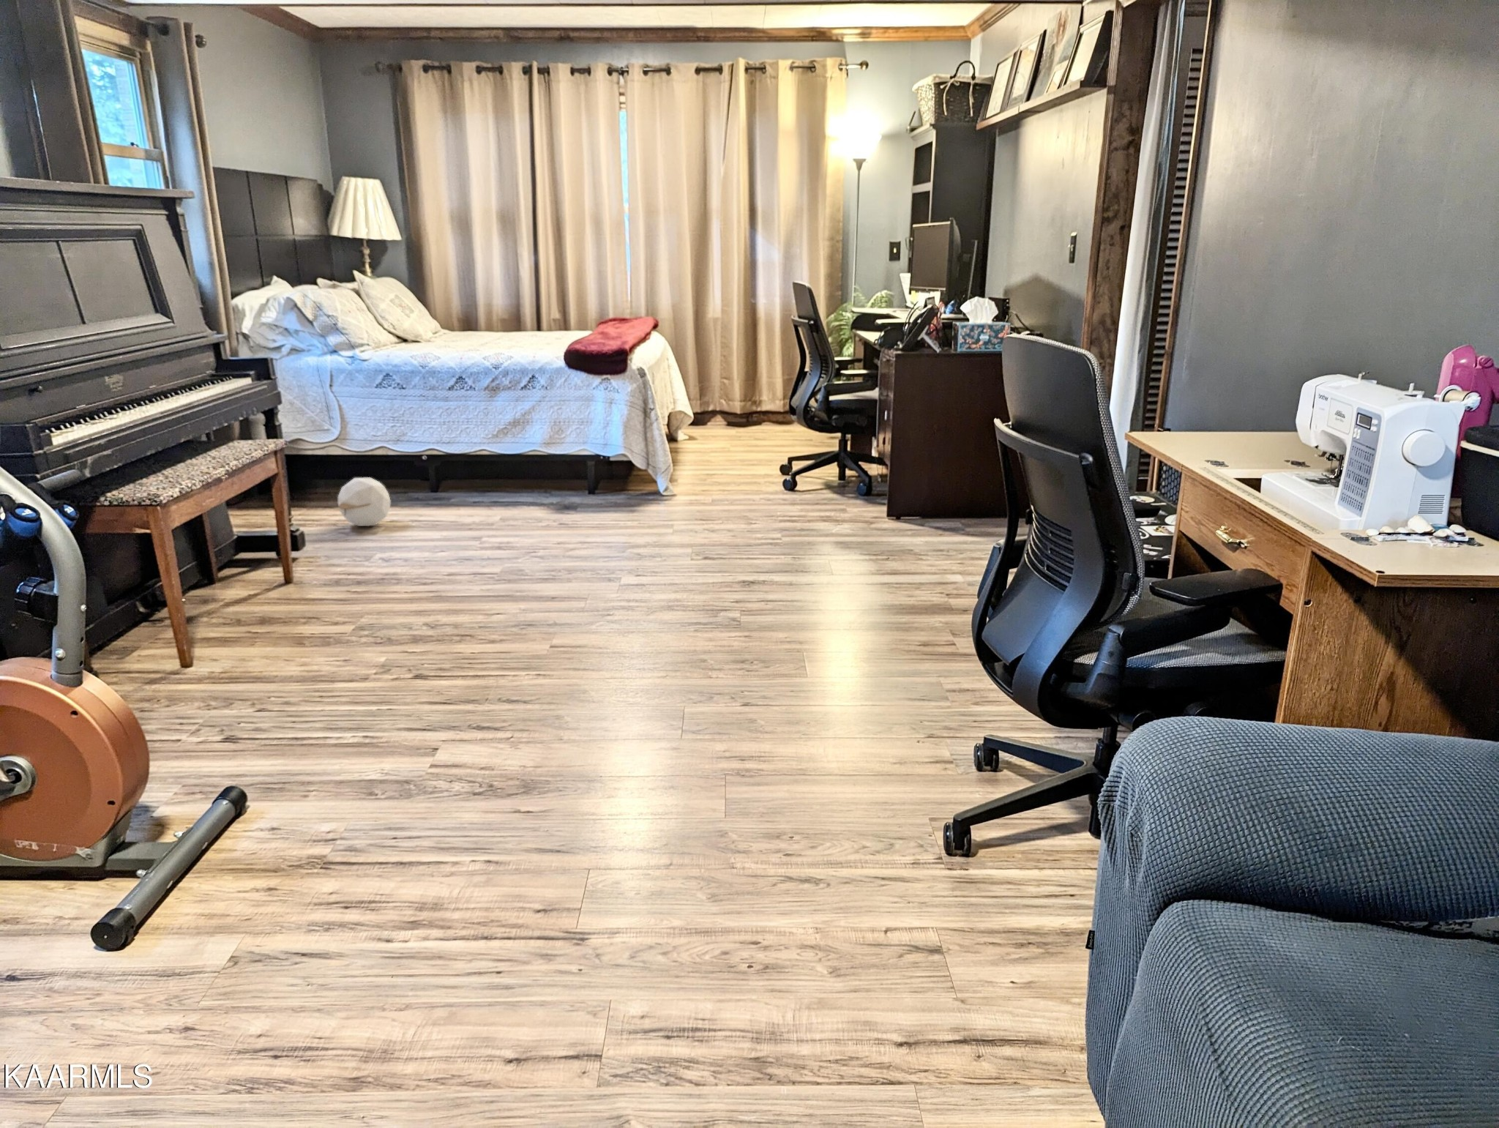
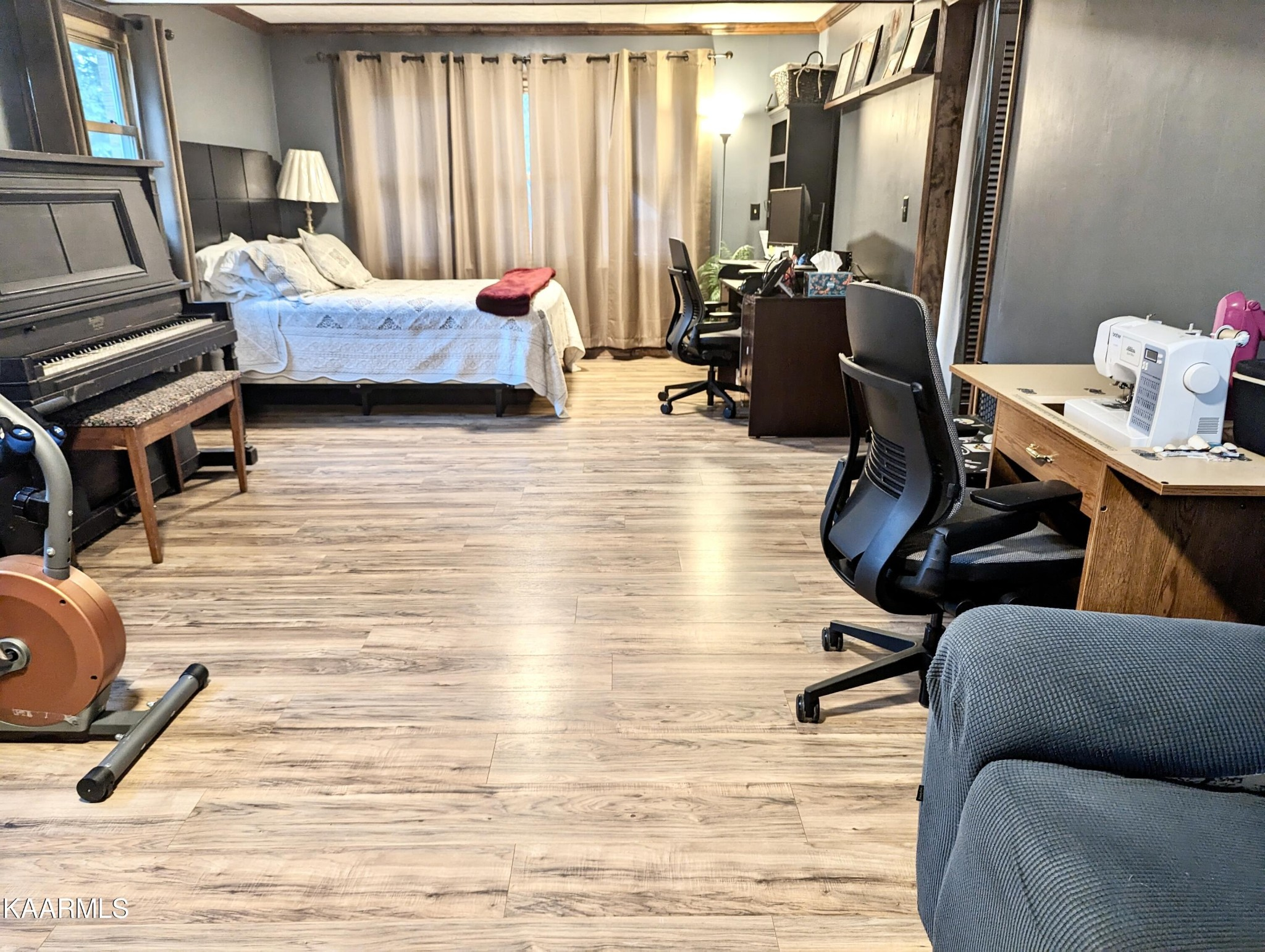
- ball (361, 502)
